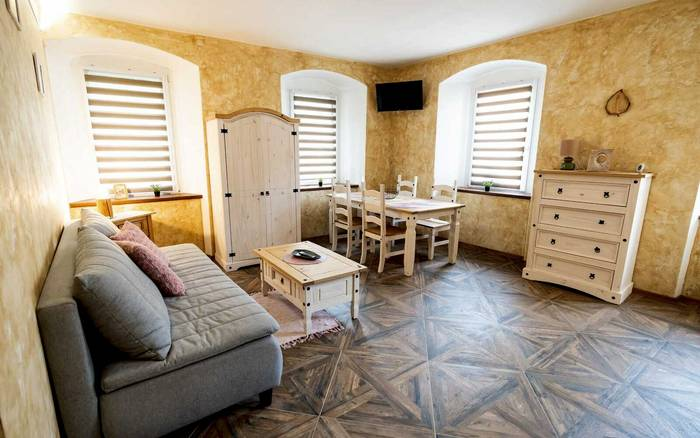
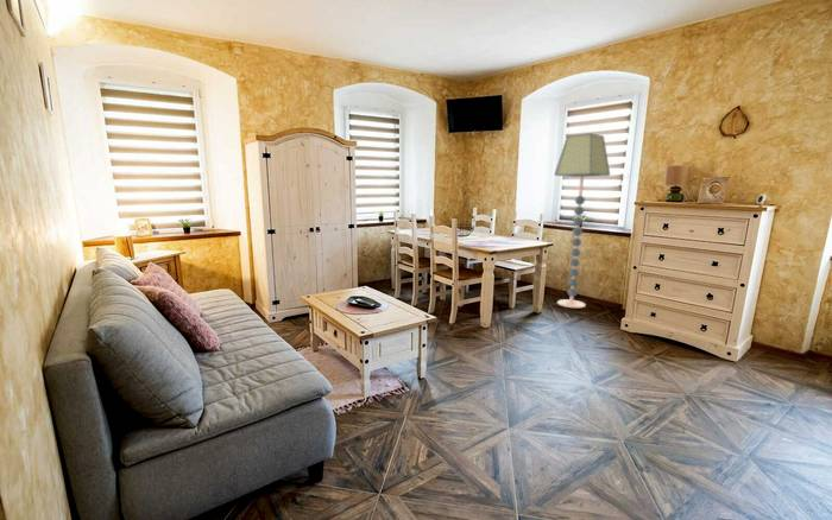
+ floor lamp (578, 222)
